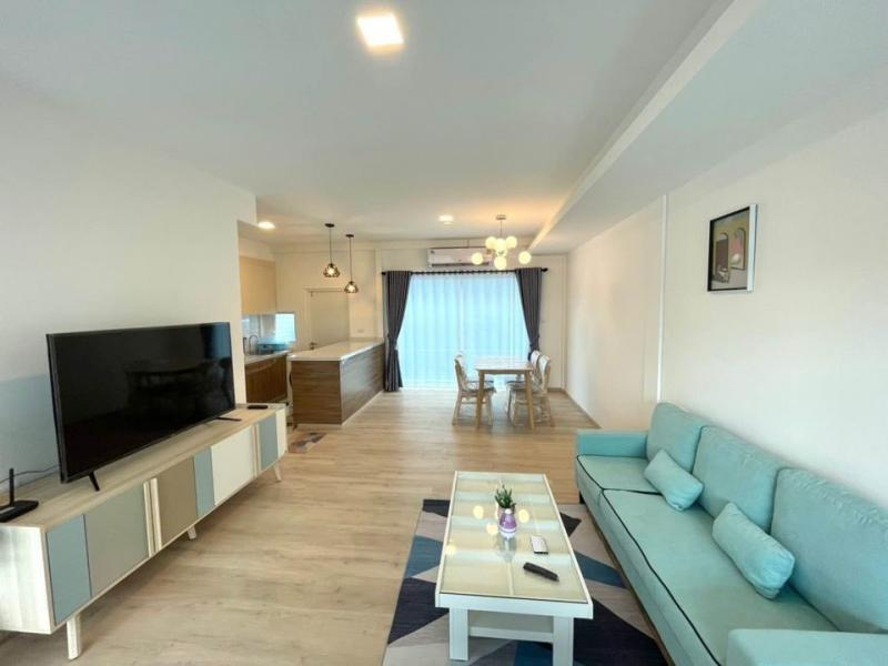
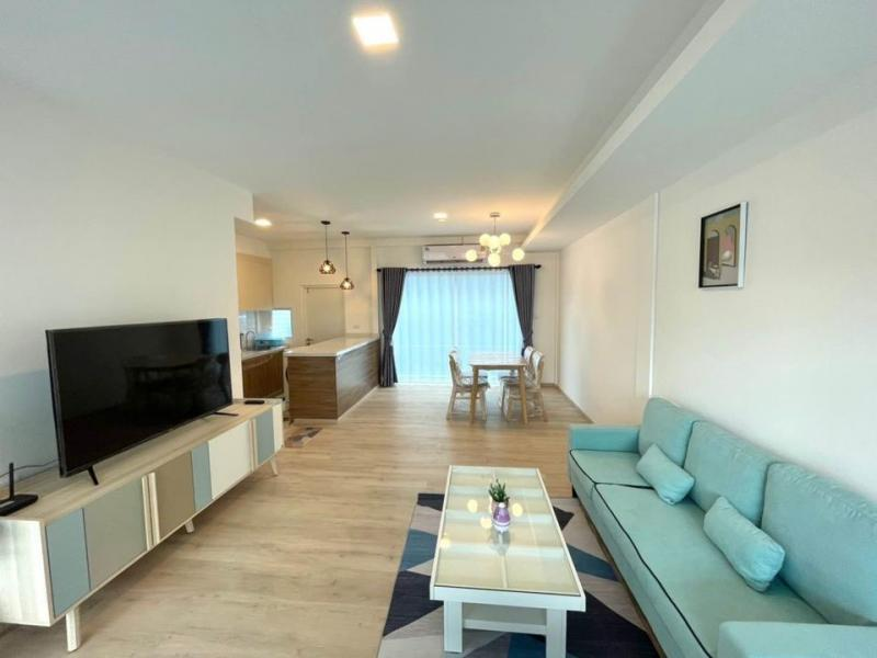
- smartphone (538, 544)
- remote control (541, 571)
